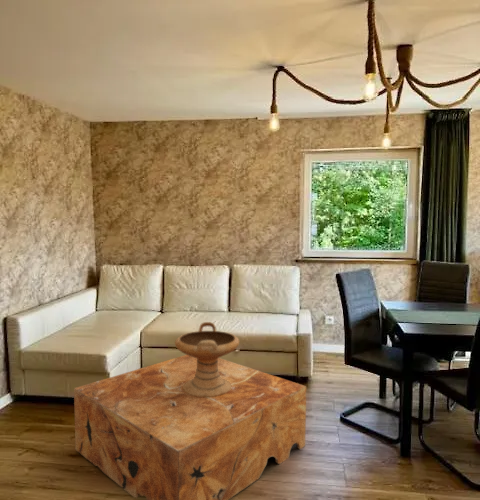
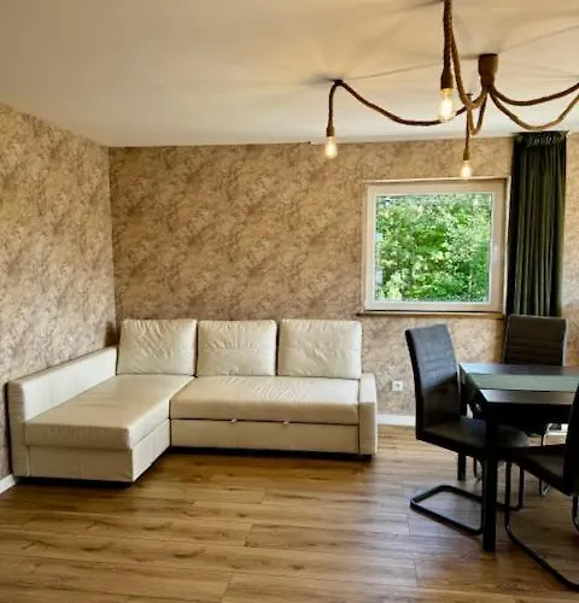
- decorative bowl (207, 358)
- coffee table (191, 417)
